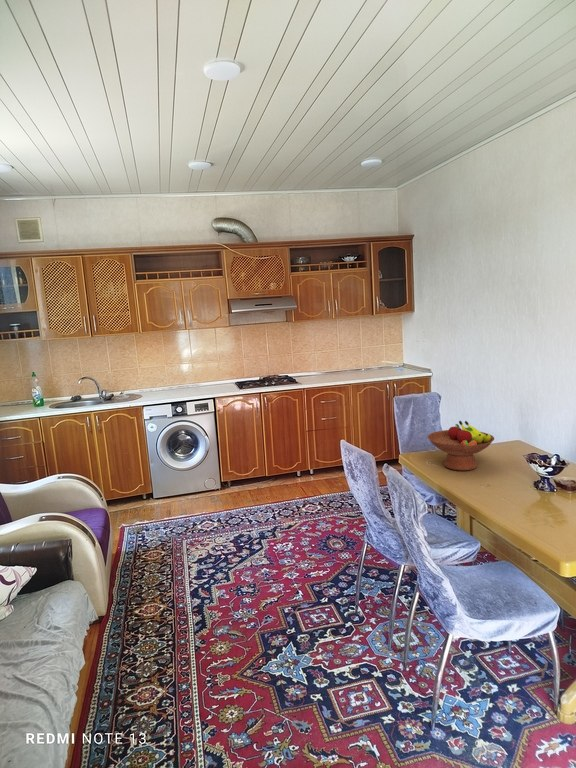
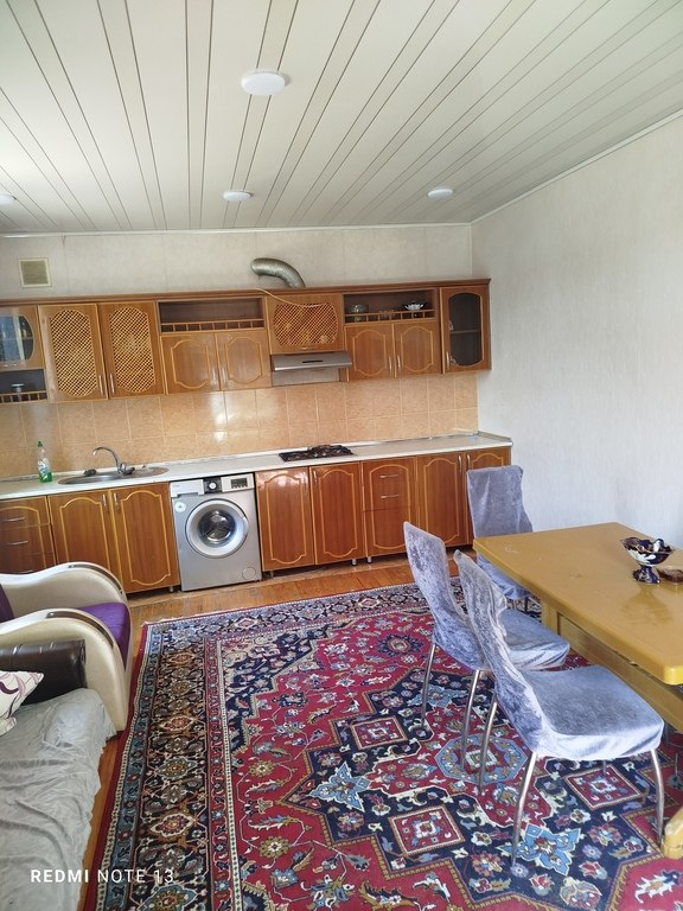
- fruit bowl (460, 446)
